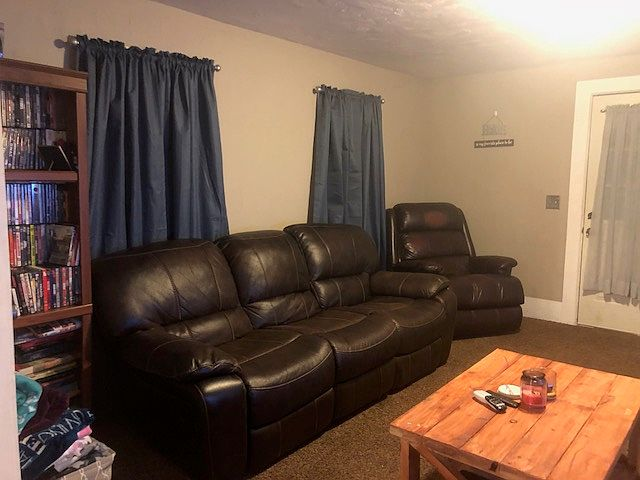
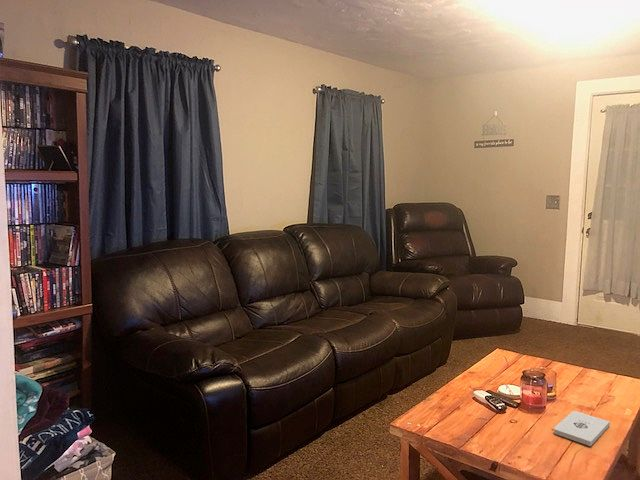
+ notepad (581, 427)
